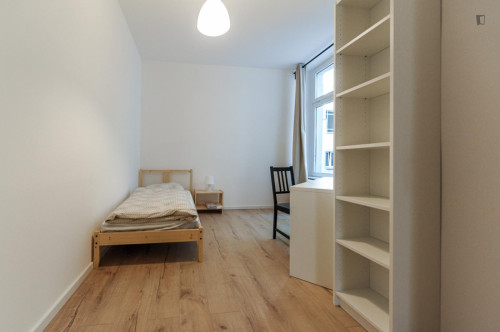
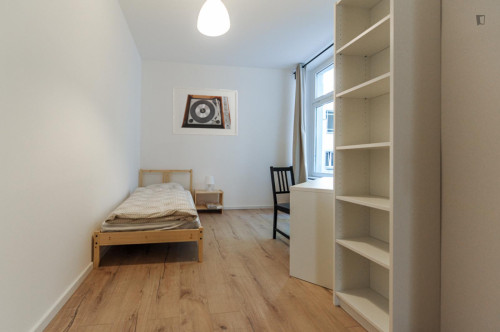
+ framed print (205, 111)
